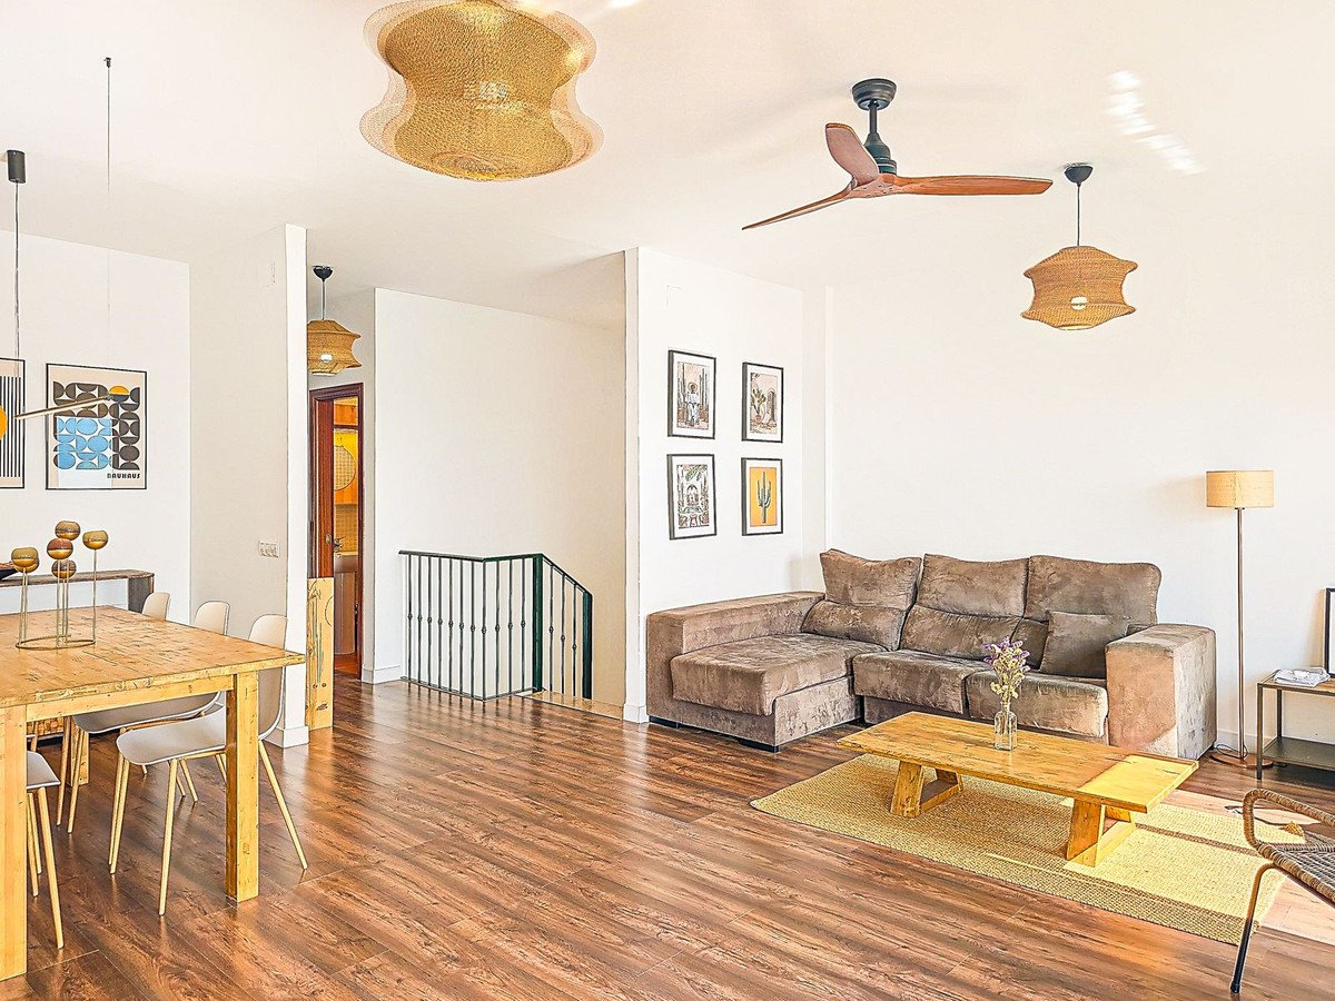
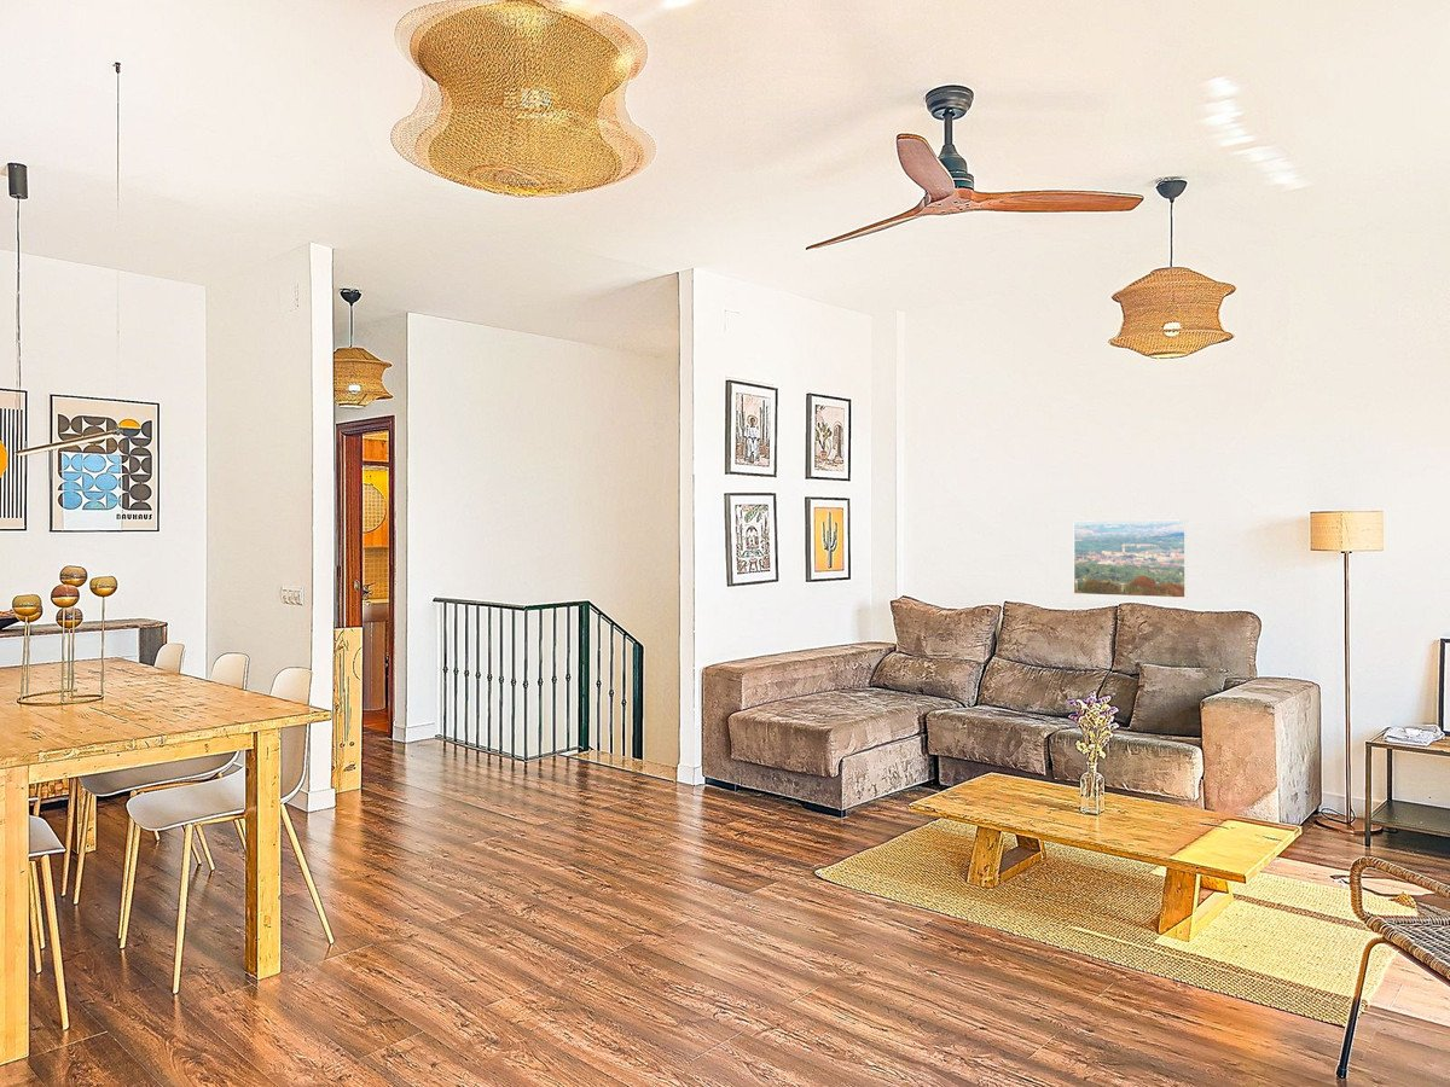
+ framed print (1127, 558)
